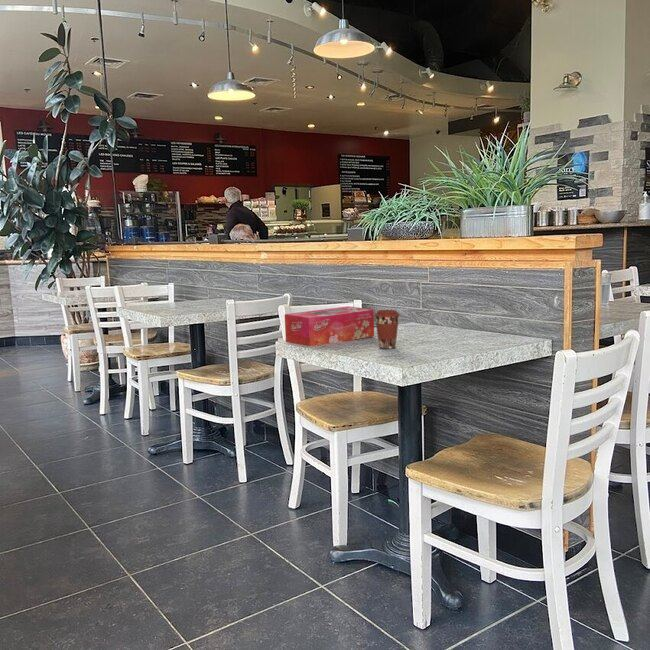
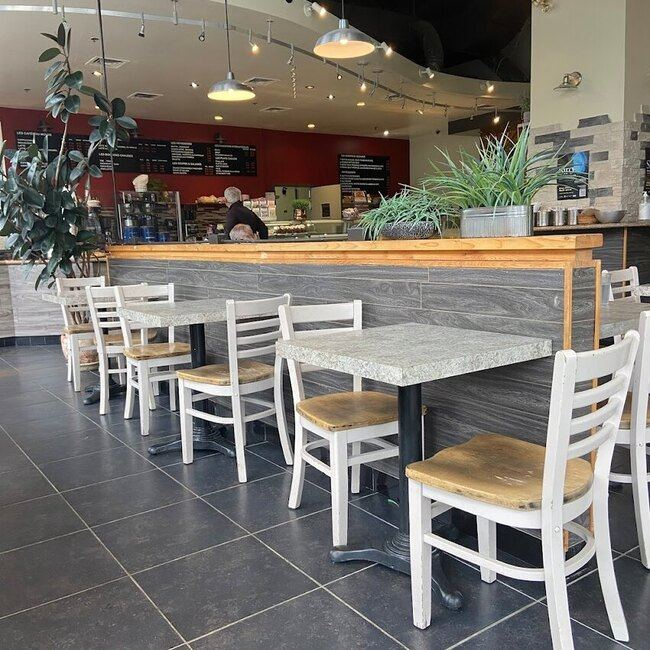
- tissue box (330, 325)
- coffee cup (387, 329)
